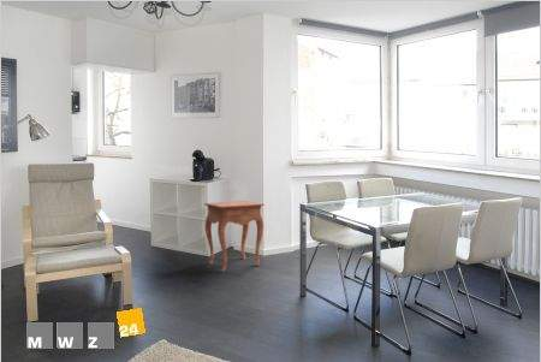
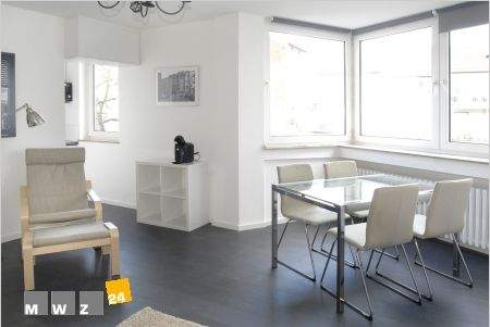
- side table (242, 235)
